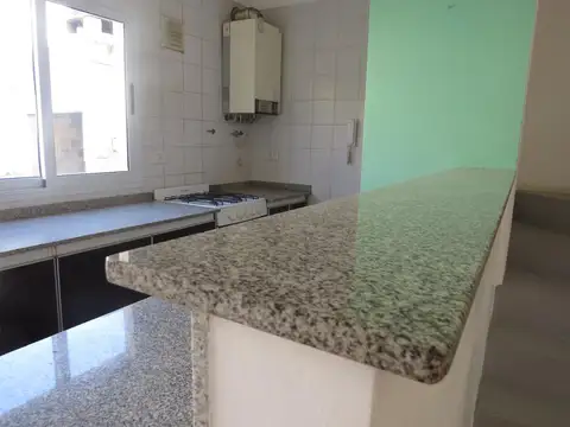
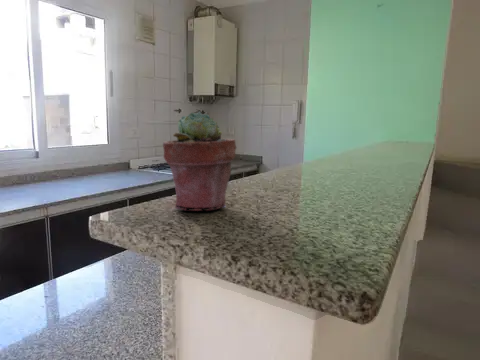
+ potted succulent (199, 159)
